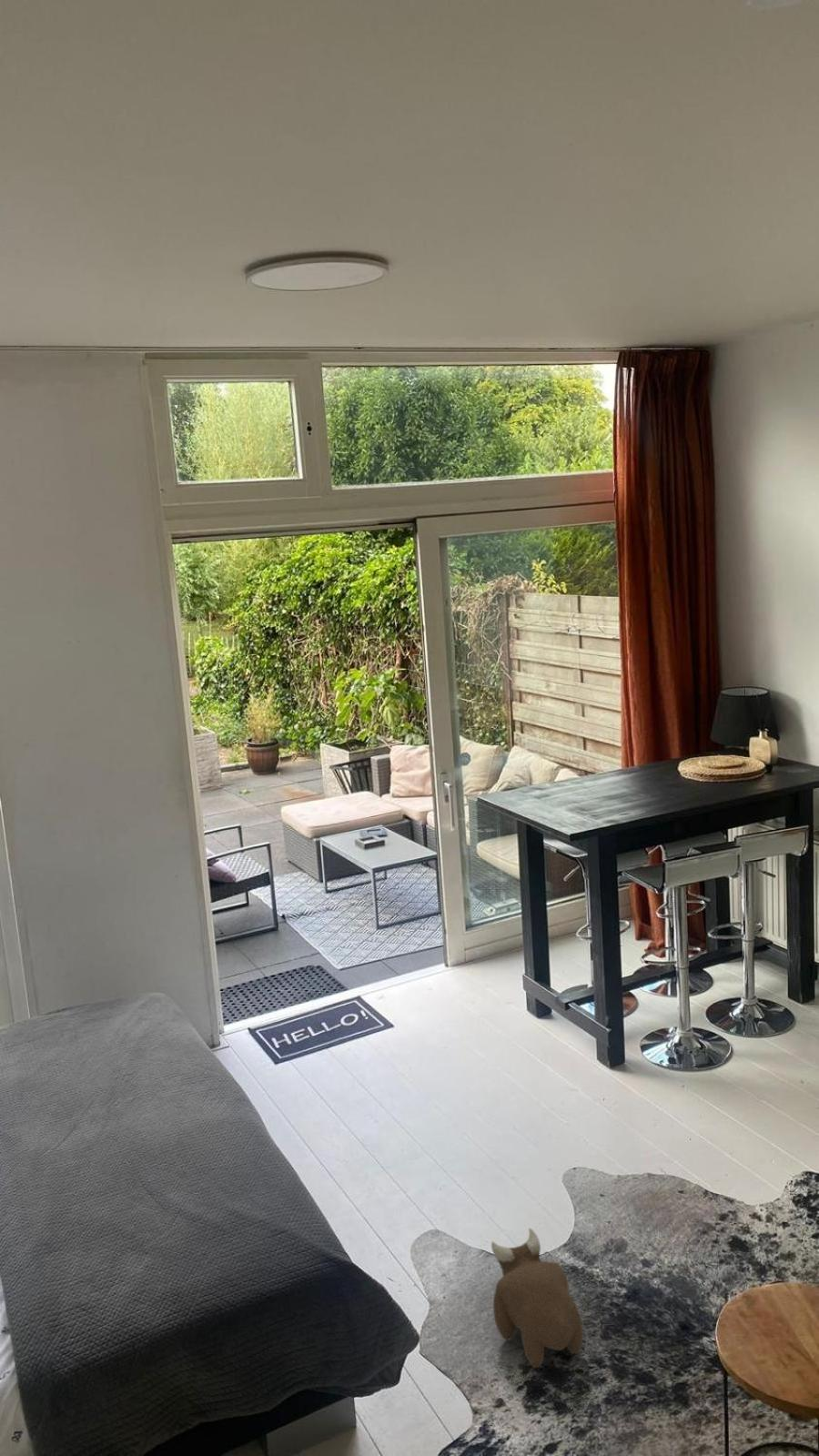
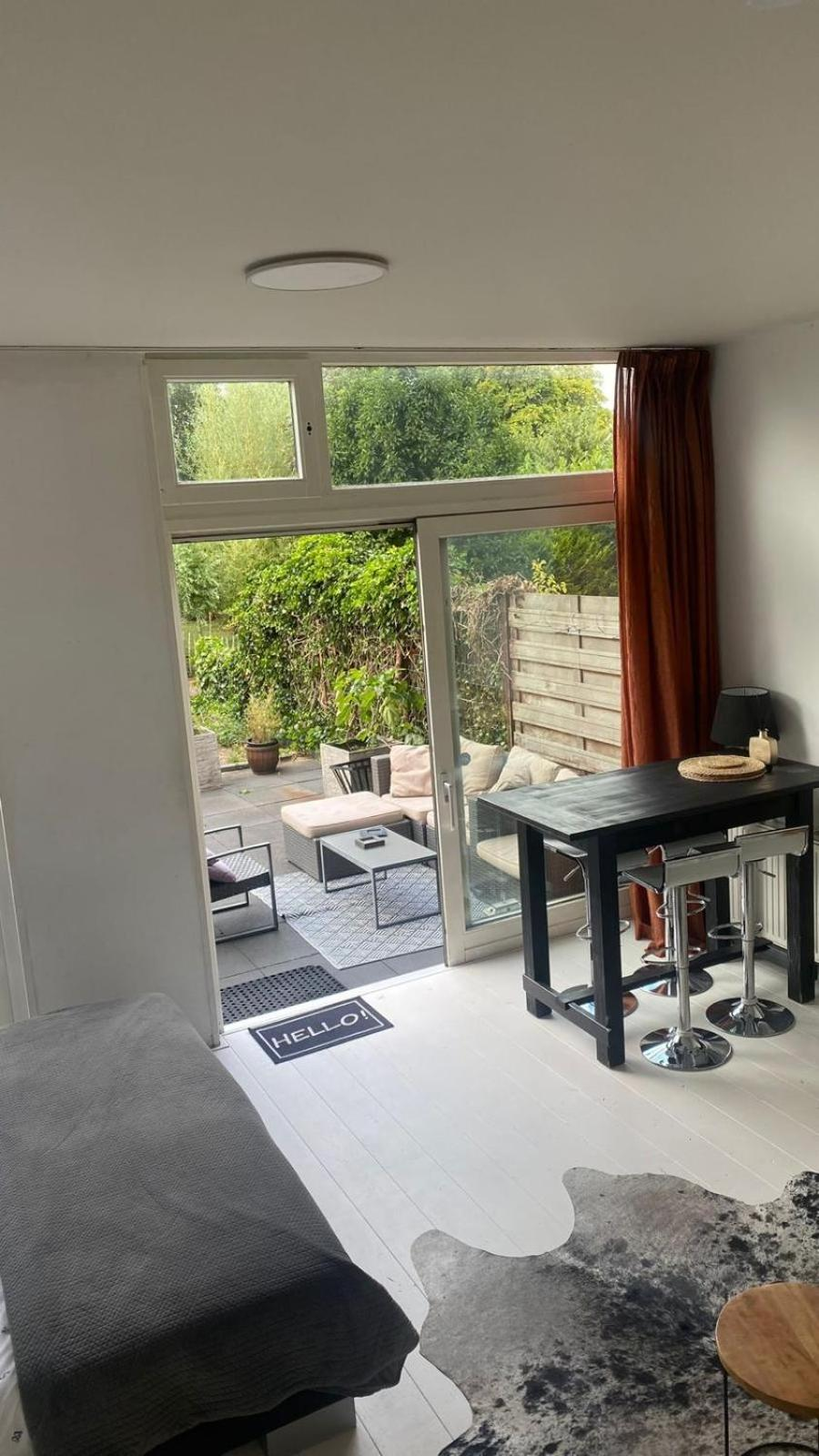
- plush toy (535, 1298)
